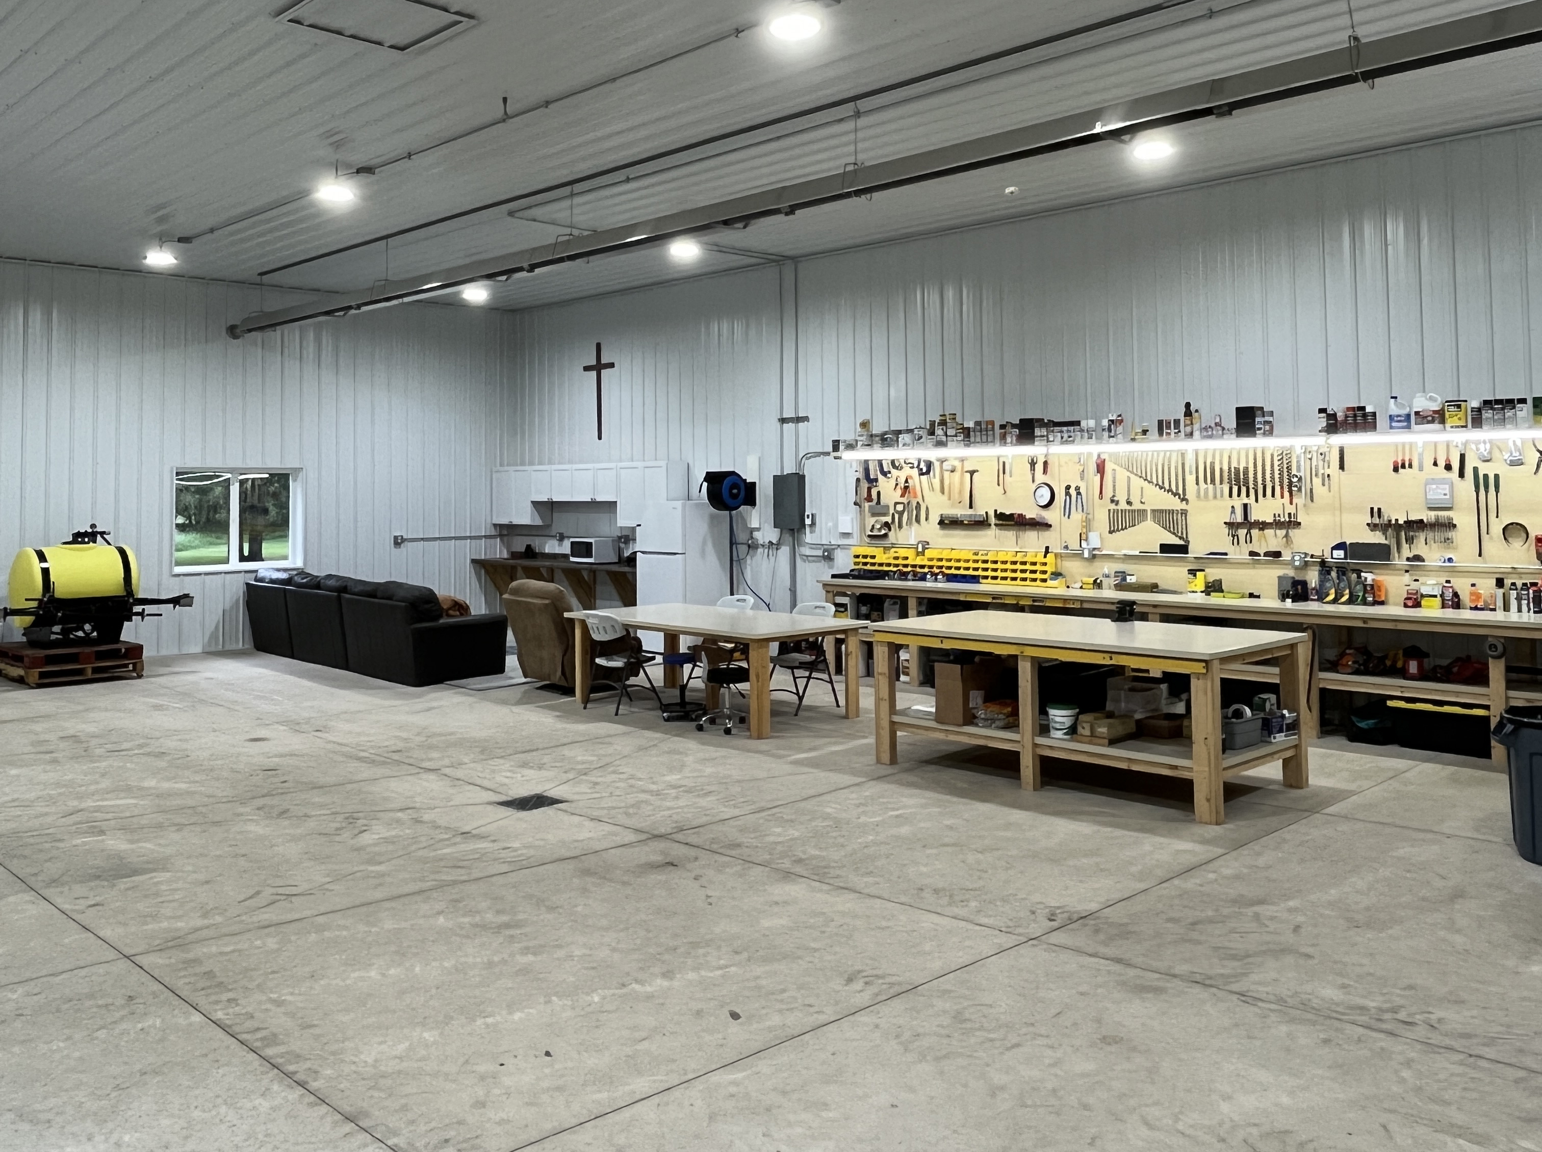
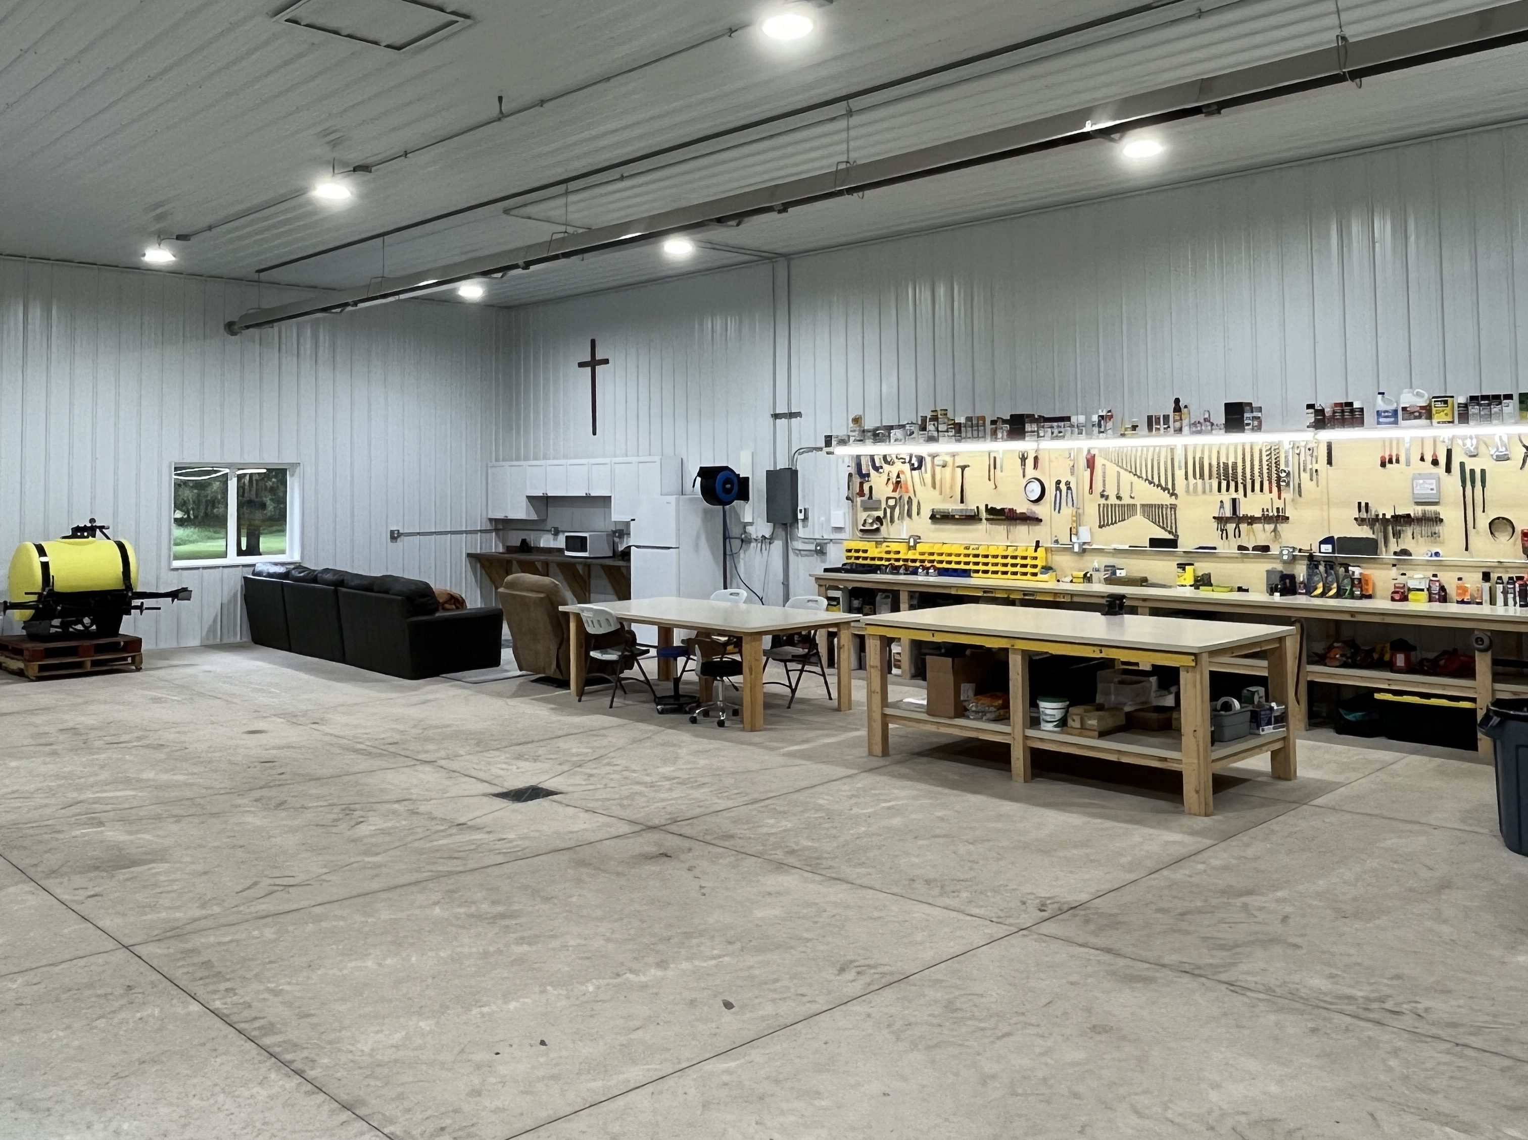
- smoke detector (1011, 191)
